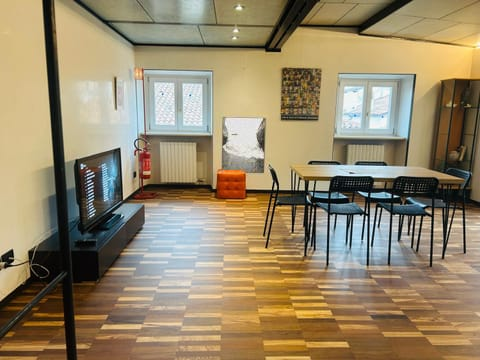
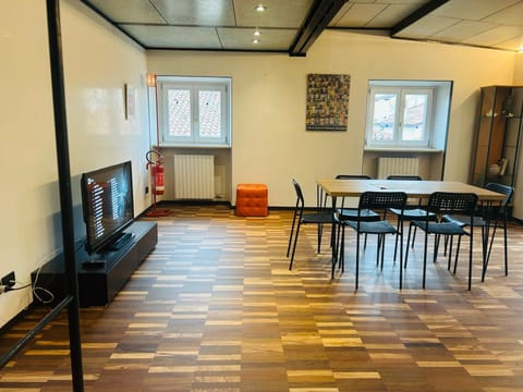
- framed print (243, 145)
